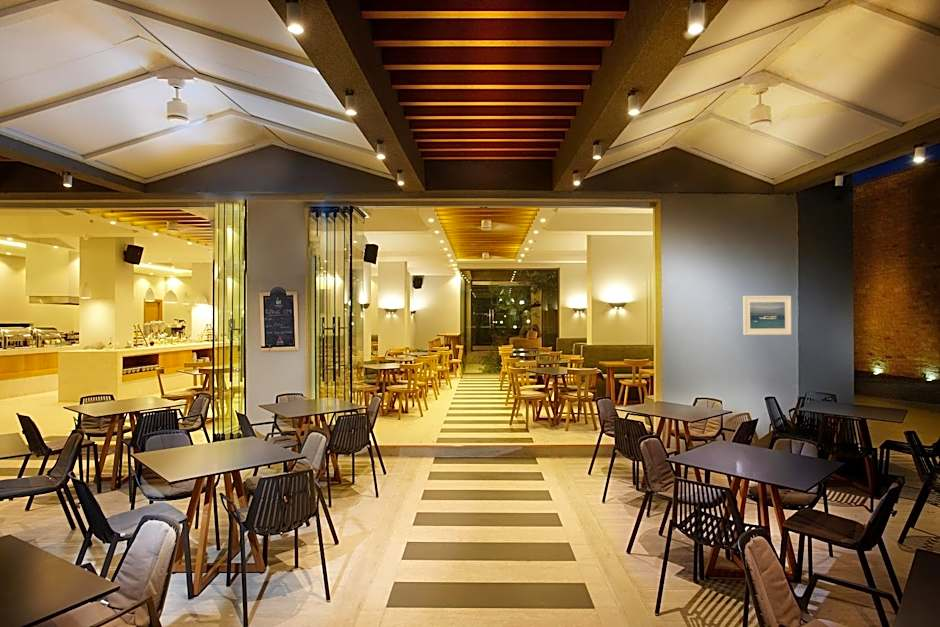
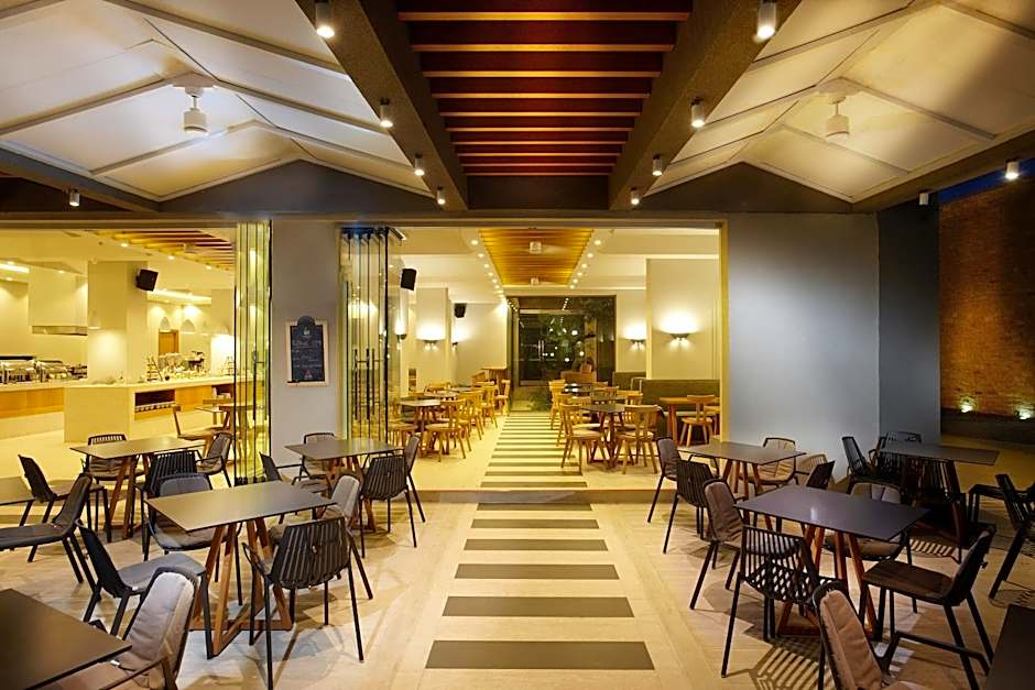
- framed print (767, 315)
